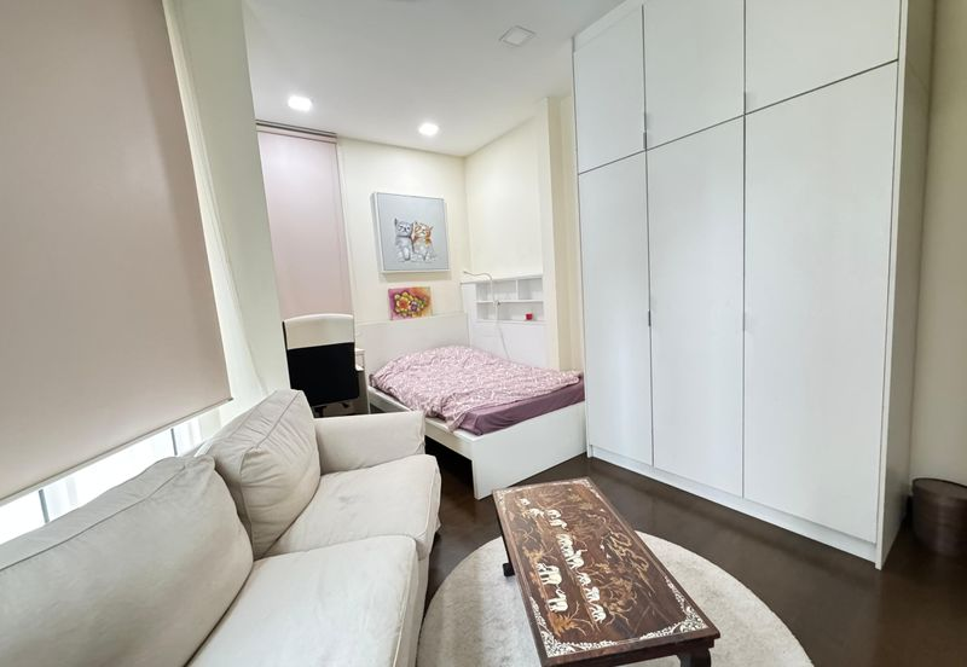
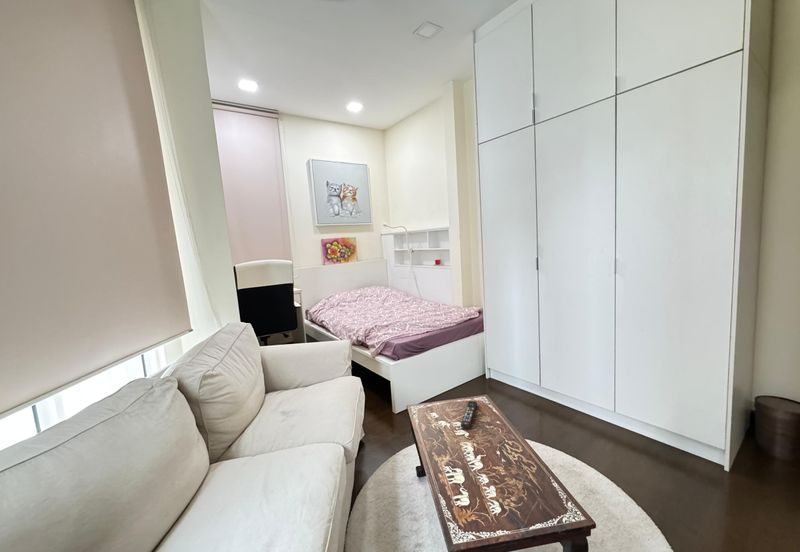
+ remote control (469, 413)
